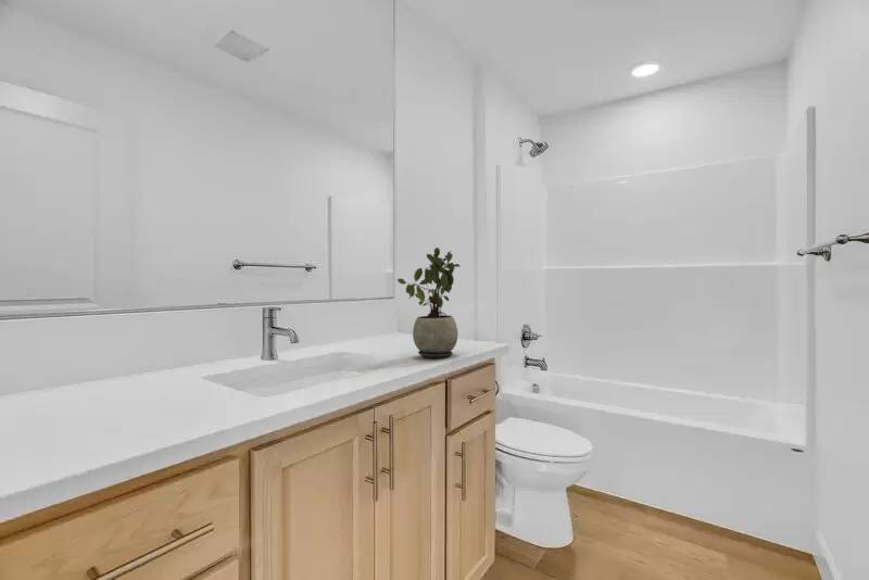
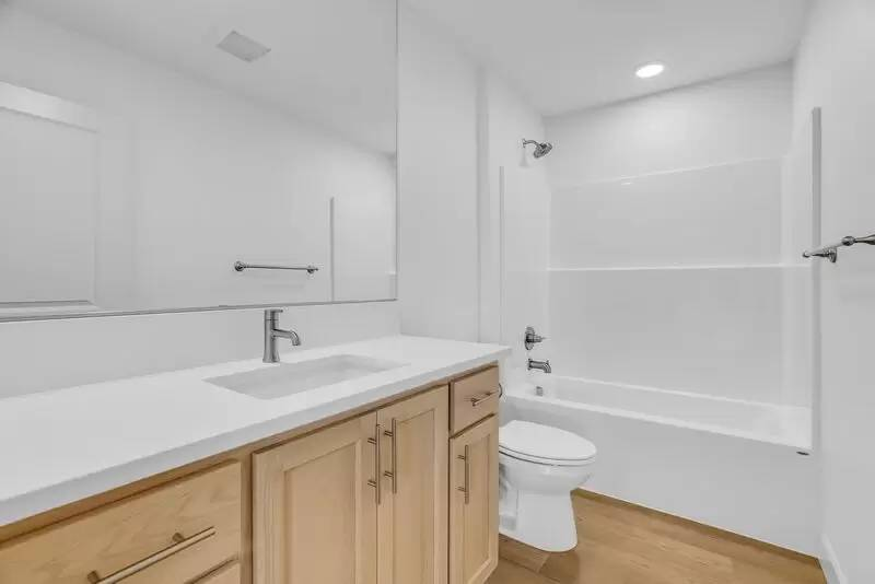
- potted plant (428, 302)
